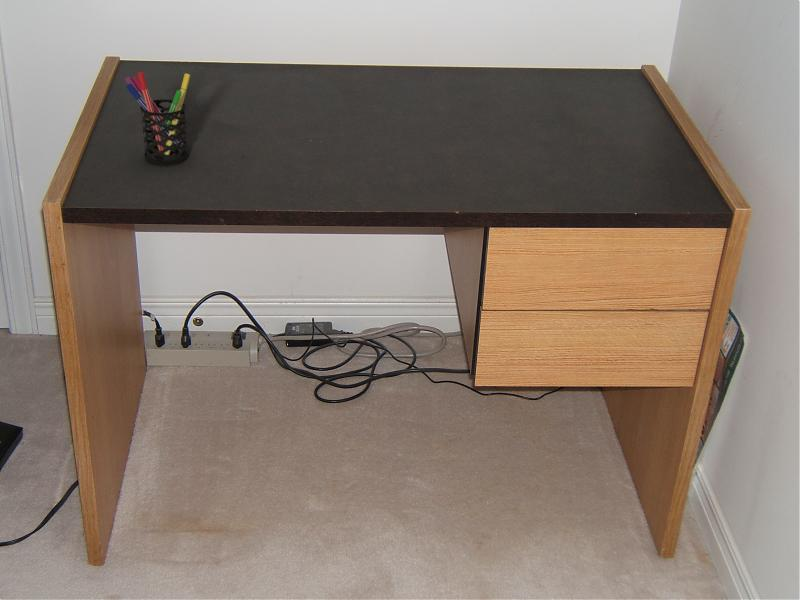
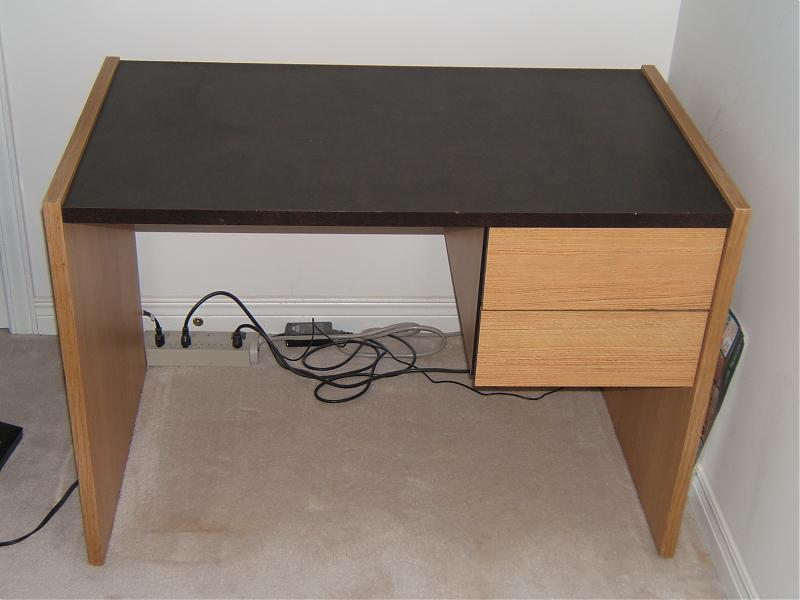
- pen holder (164, 114)
